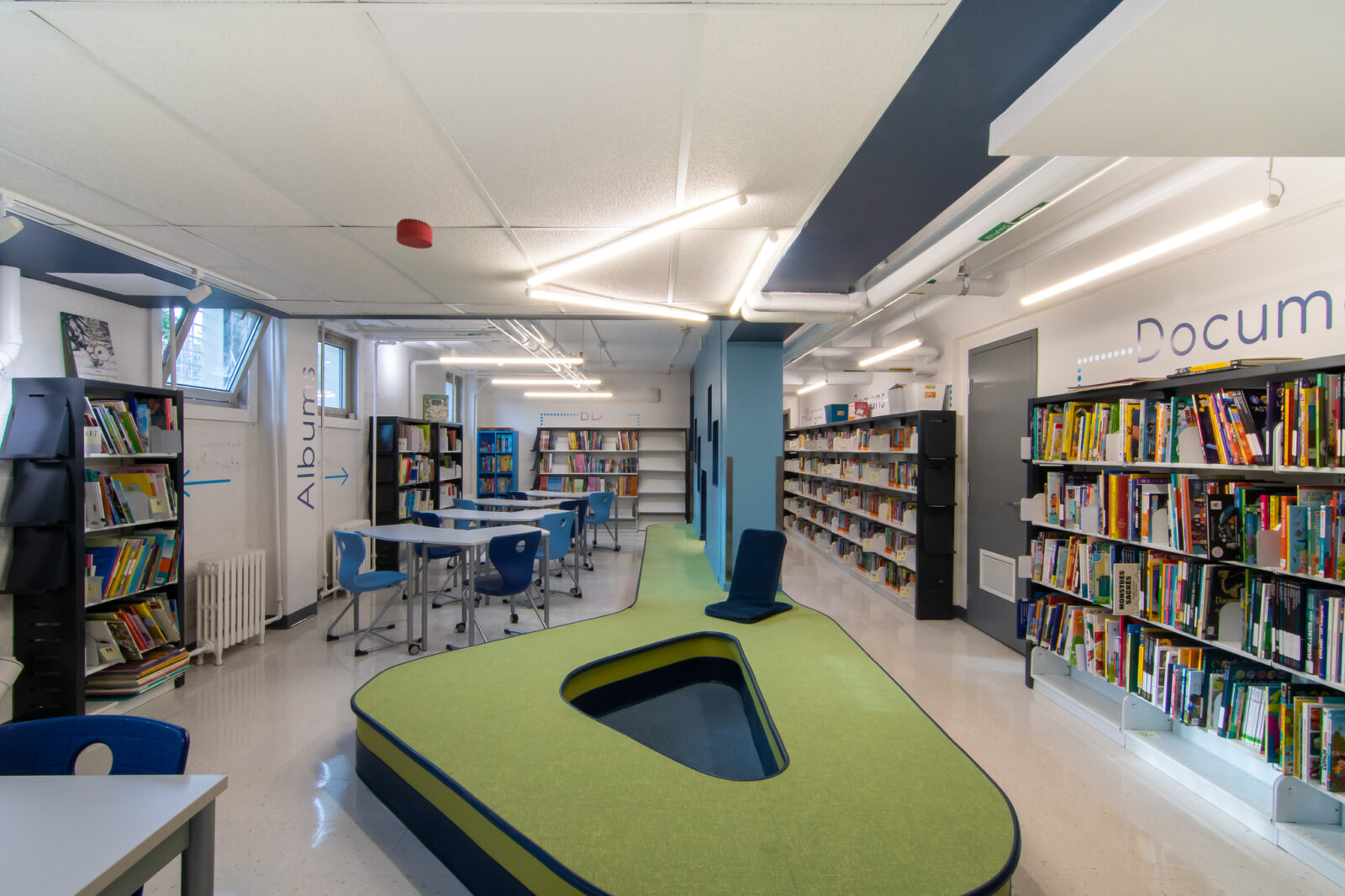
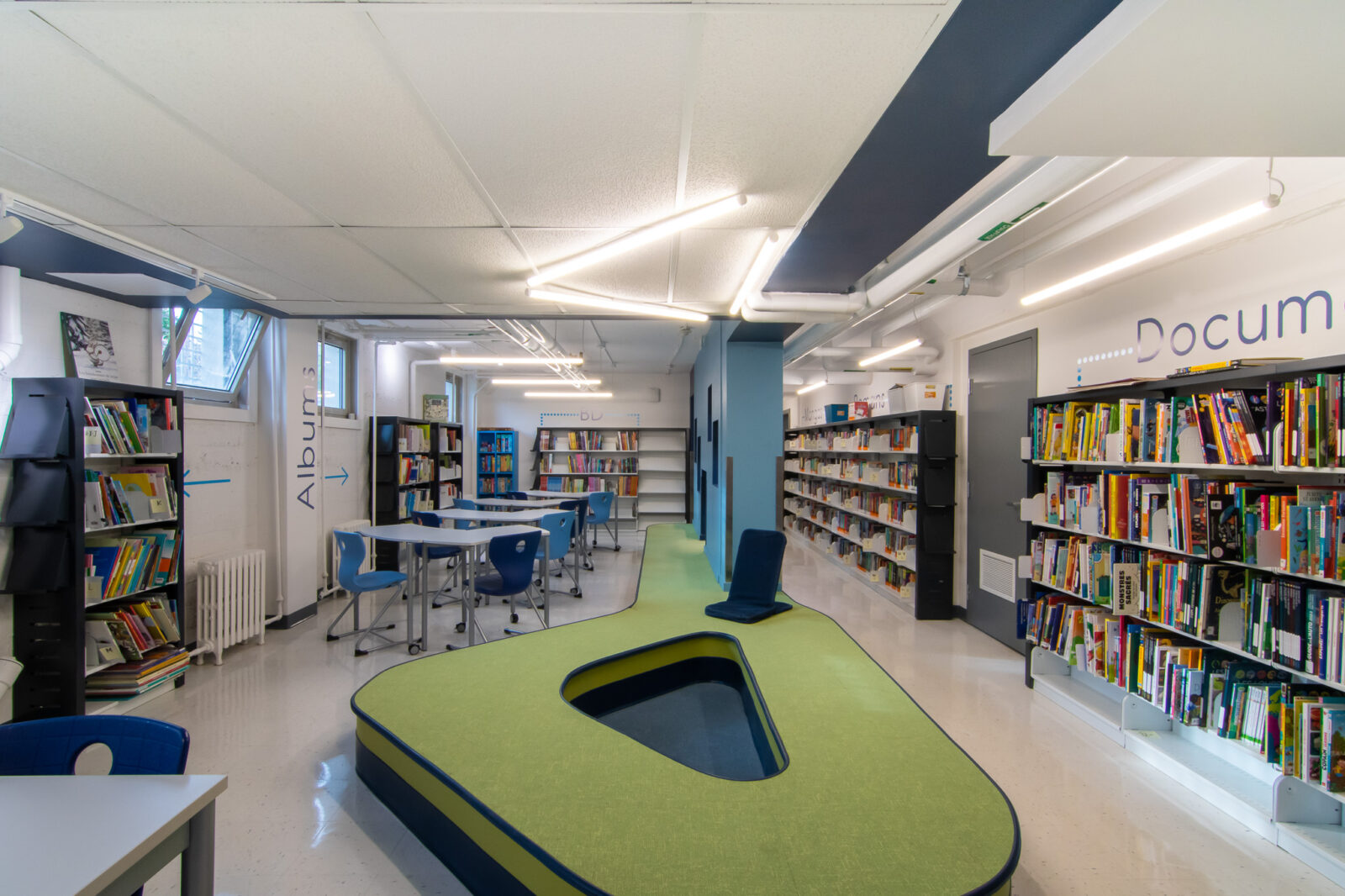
- smoke detector (414, 233)
